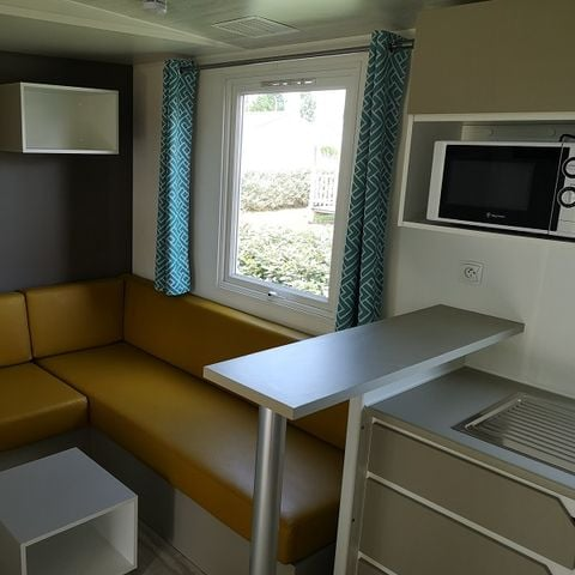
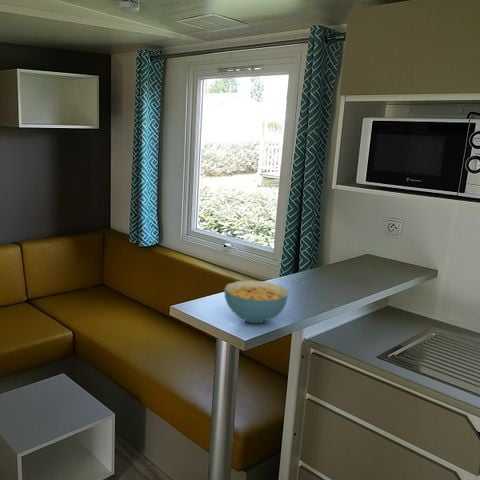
+ cereal bowl (255, 304)
